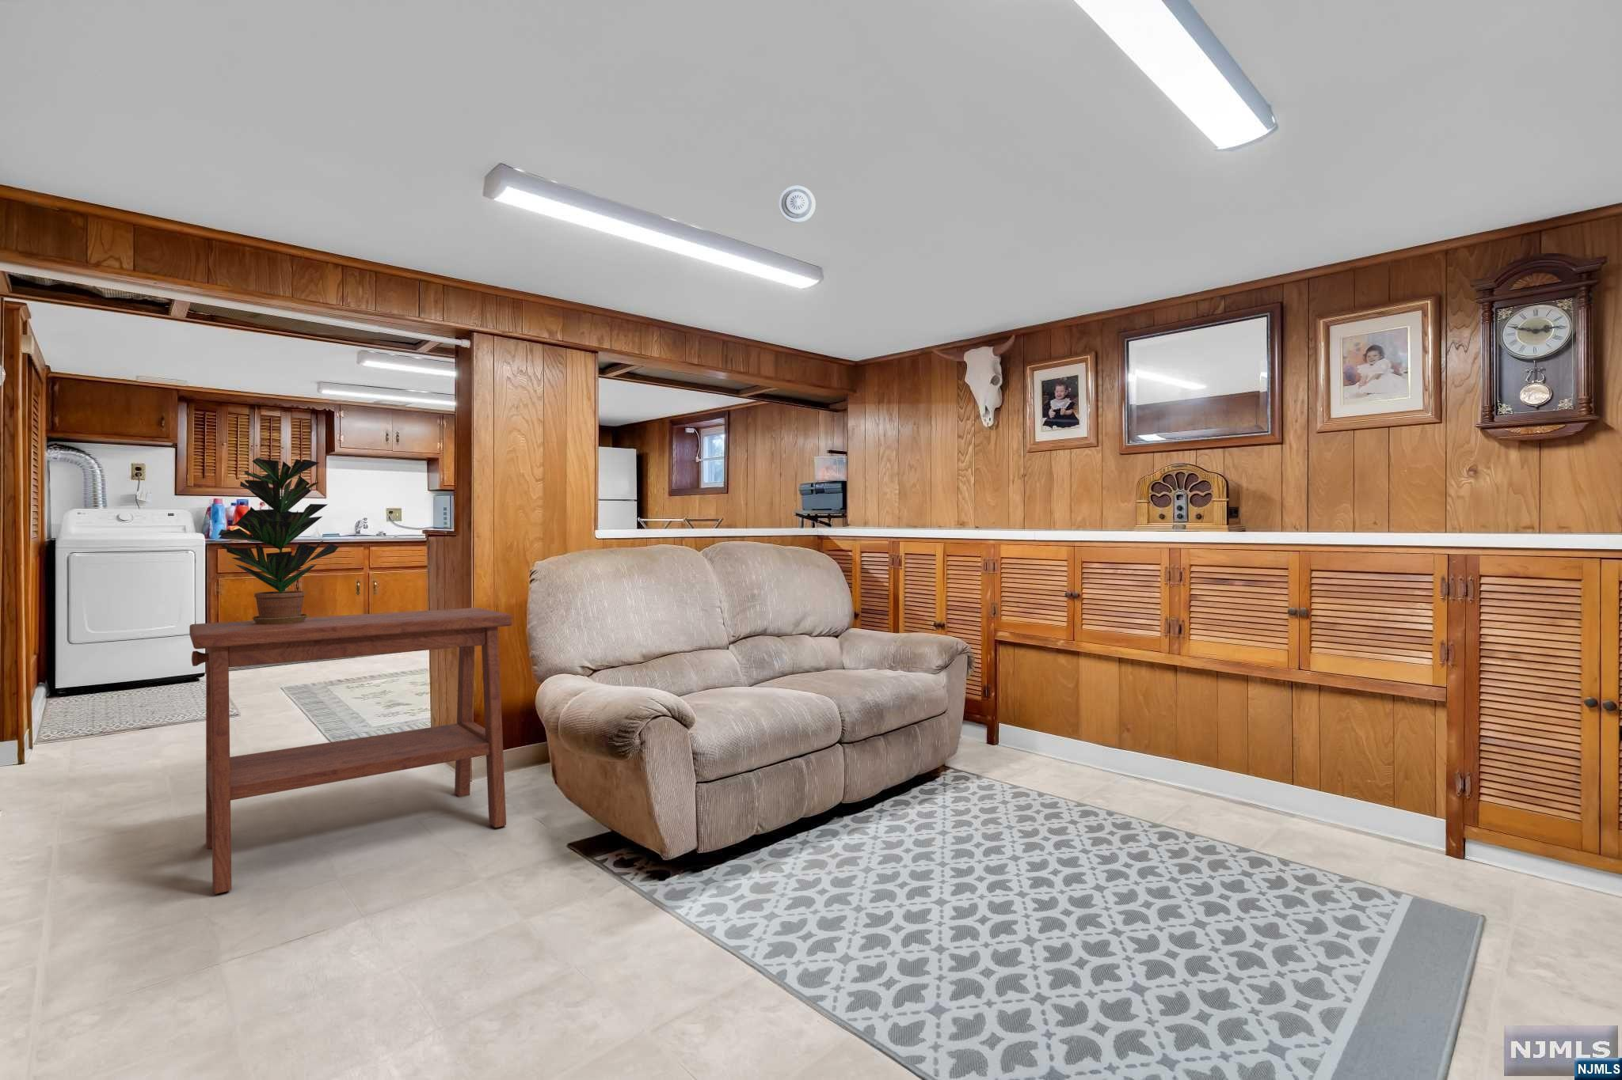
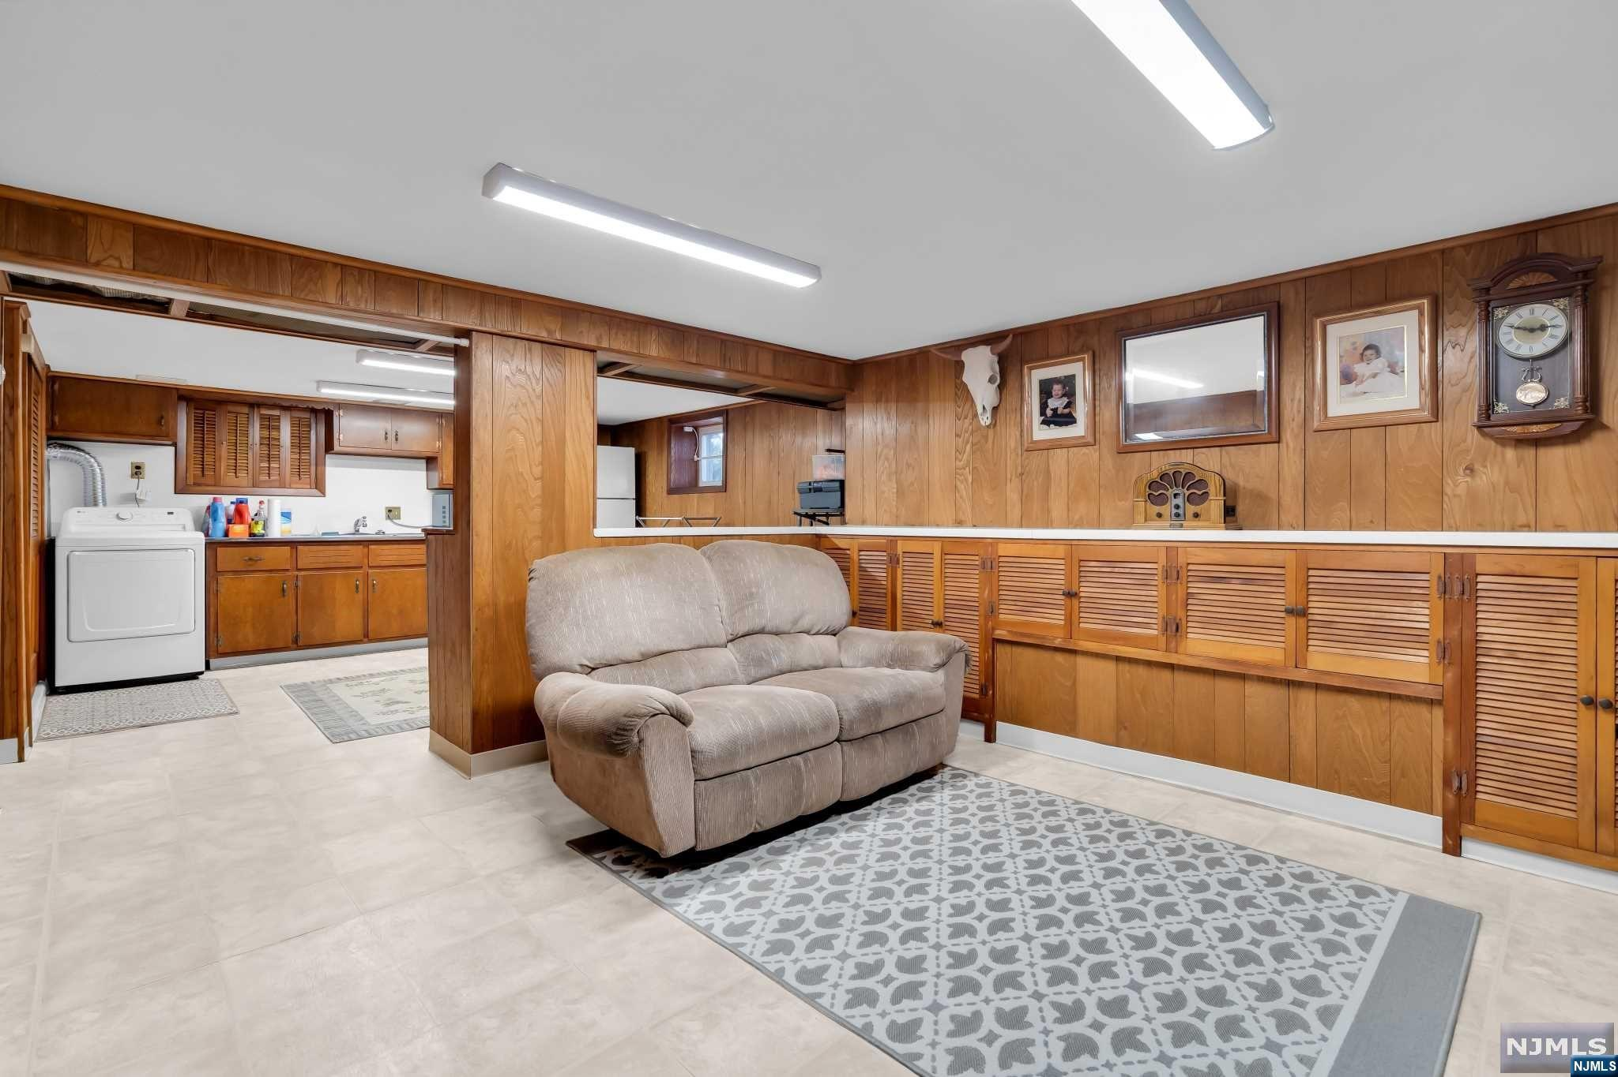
- potted plant (271, 540)
- smoke detector (797, 202)
- side table (361, 738)
